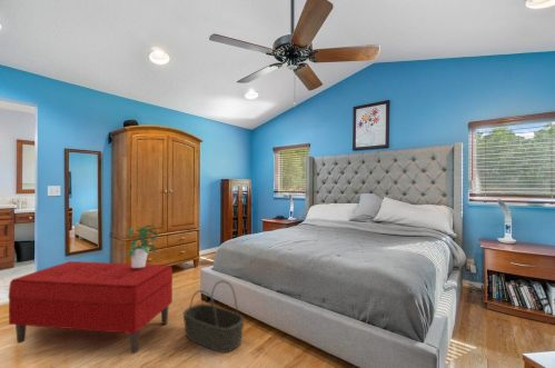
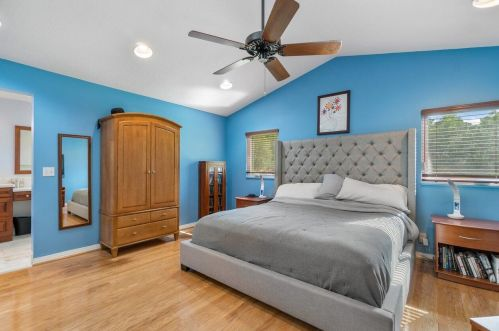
- bench (97, 301)
- potted plant (139, 247)
- basket (212, 311)
